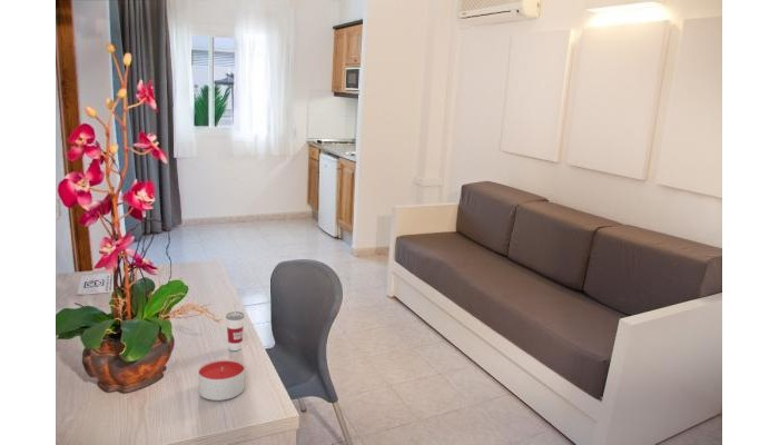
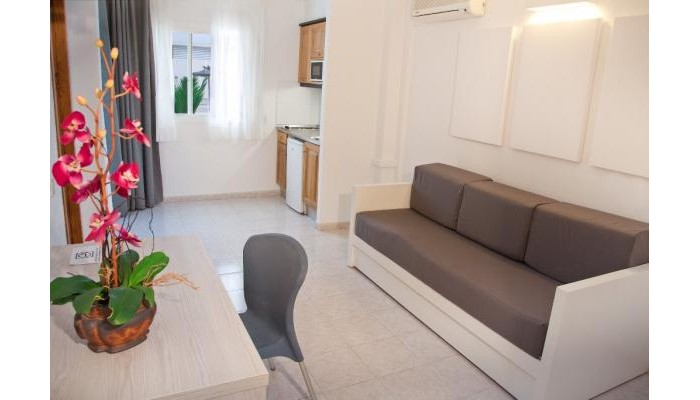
- candle (221, 377)
- cup (235, 325)
